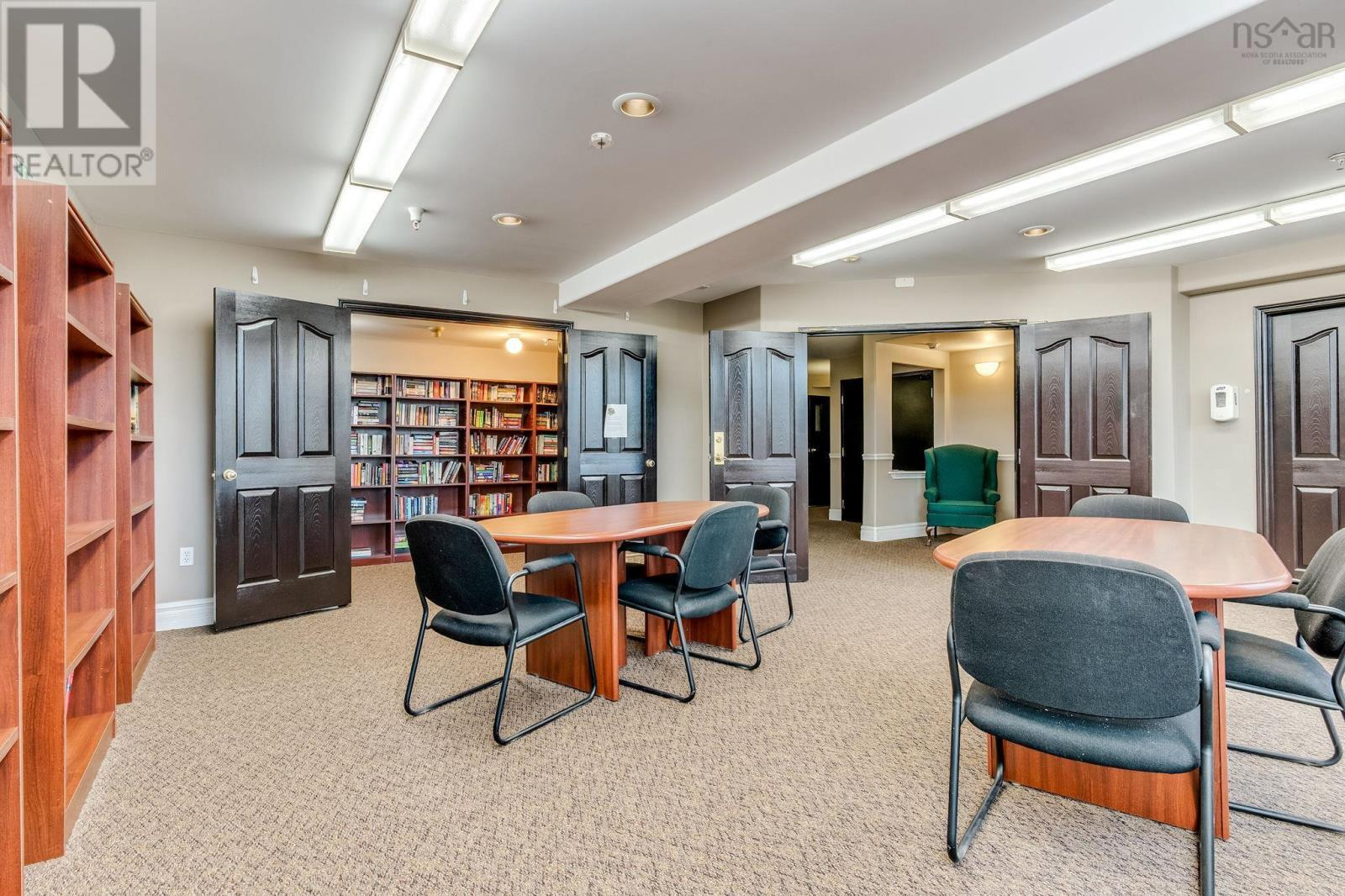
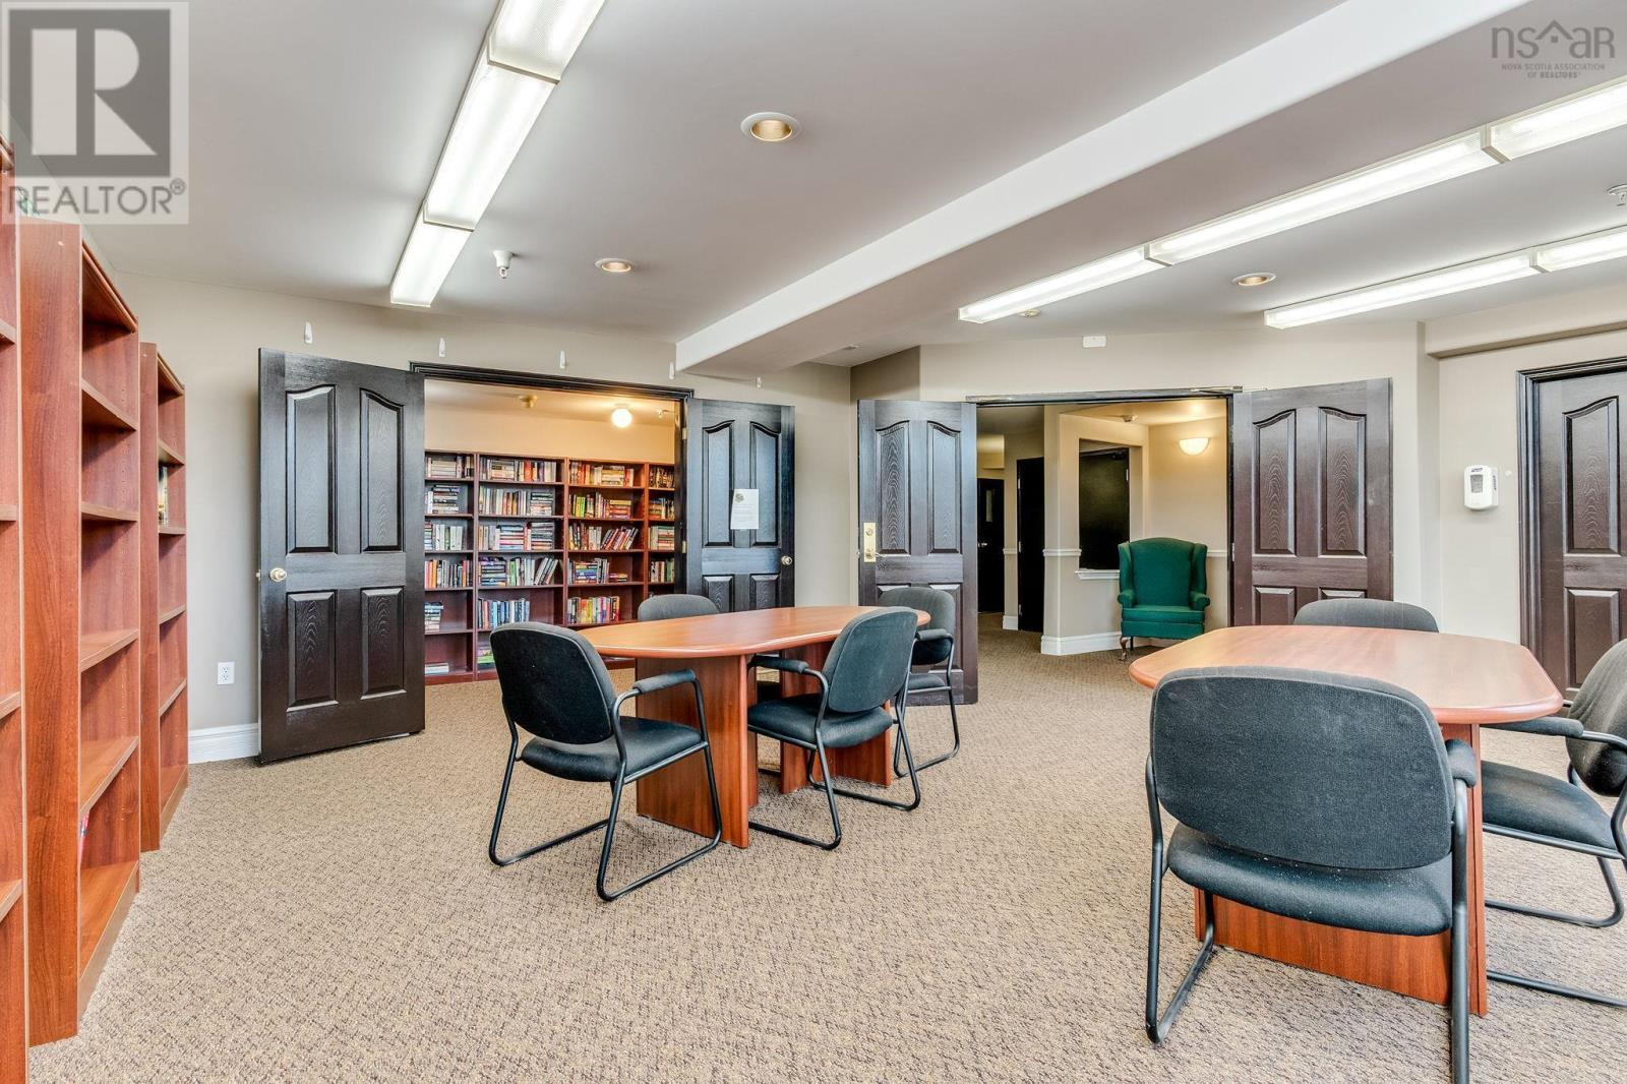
- smoke detector (600, 140)
